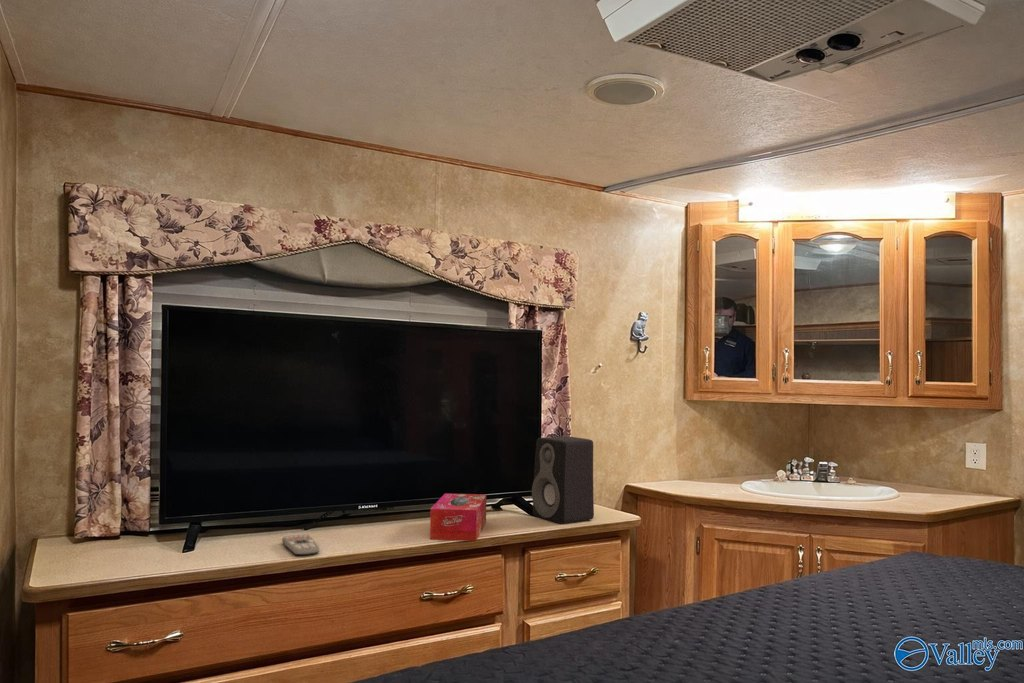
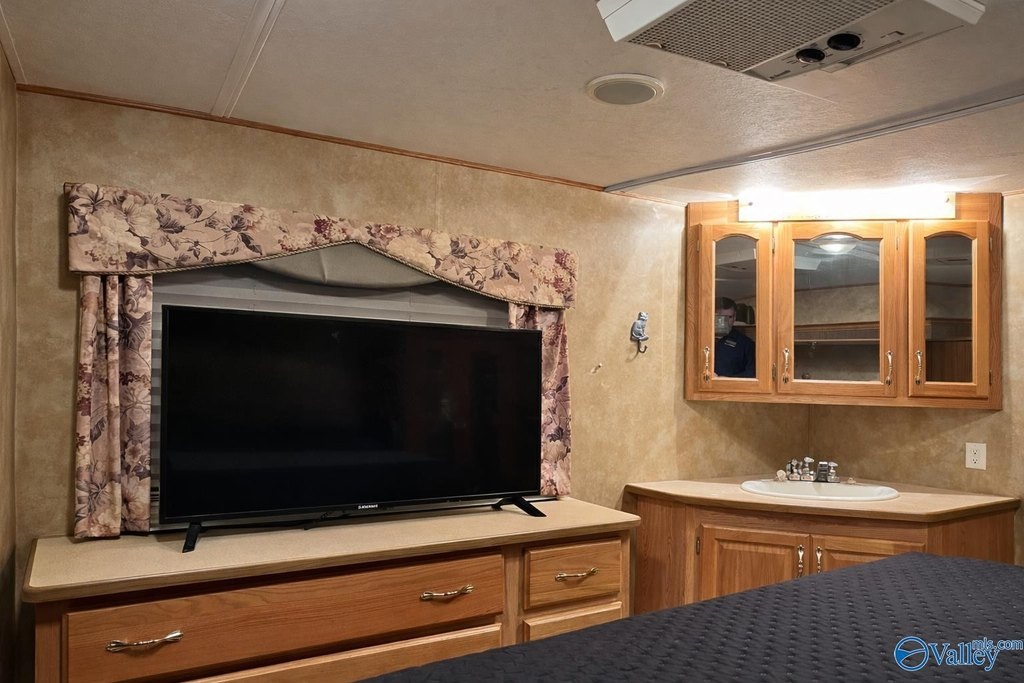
- tissue box (459, 515)
- speaker (562, 478)
- remote control (301, 545)
